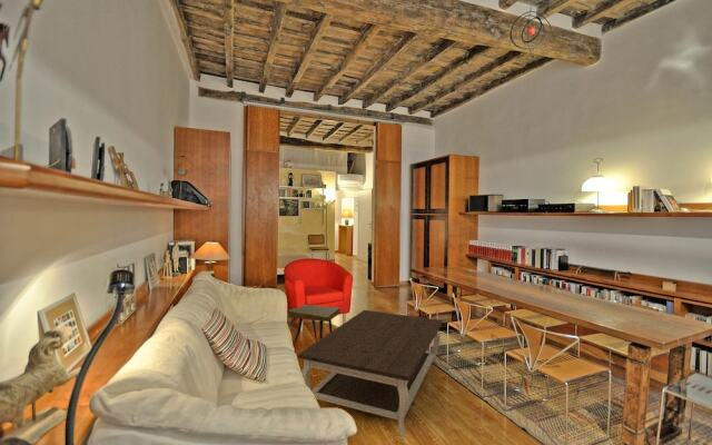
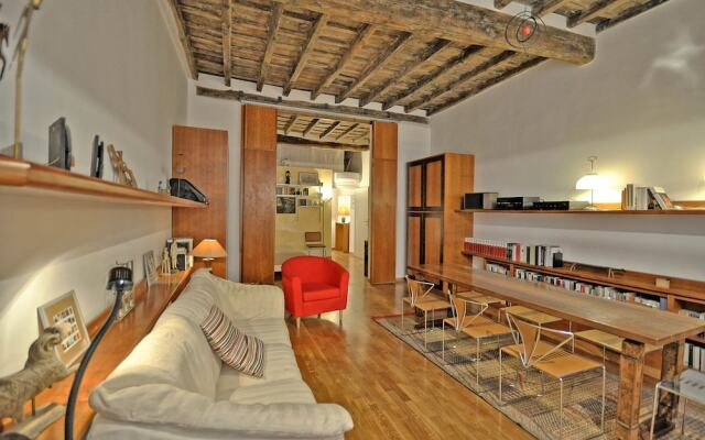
- side table (315, 328)
- coffee table (379, 358)
